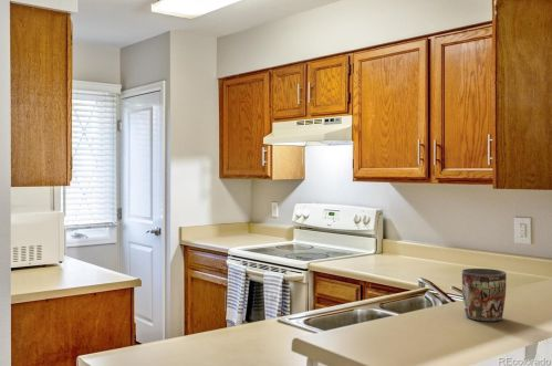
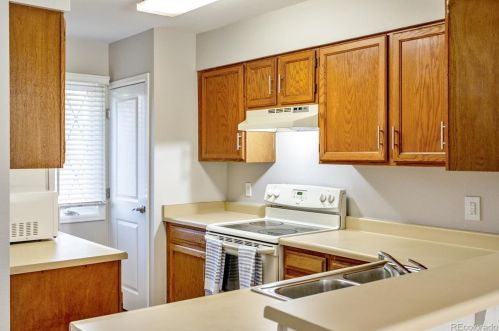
- mug (479, 292)
